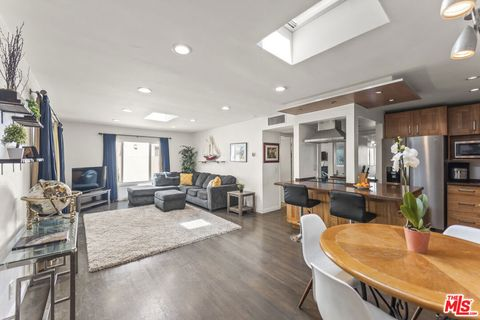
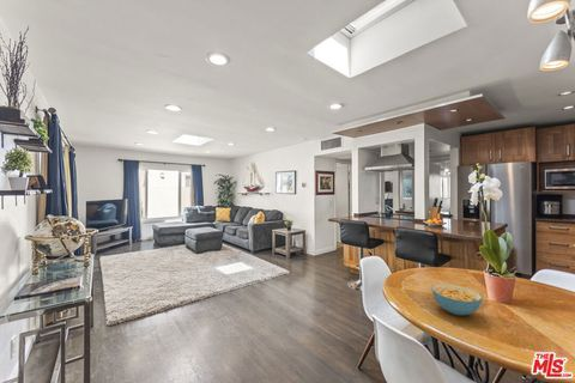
+ cereal bowl (455, 302)
